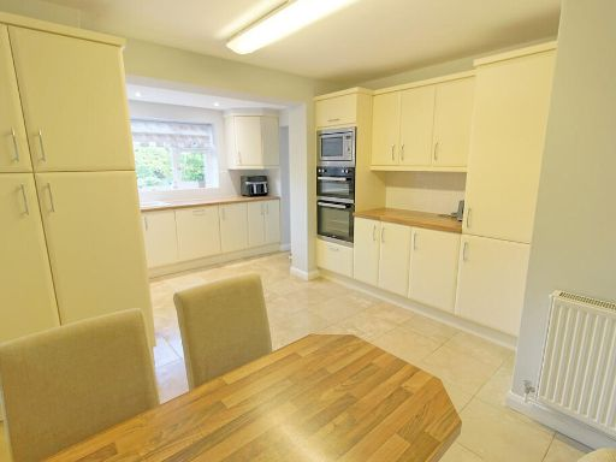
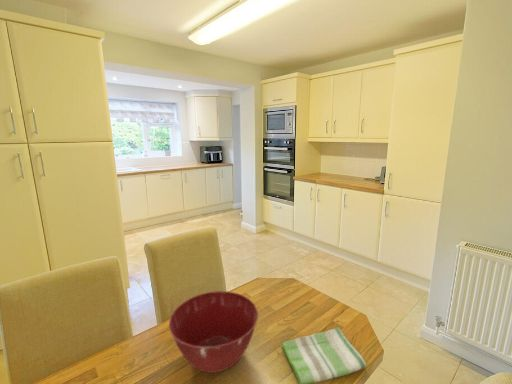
+ mixing bowl (215, 334)
+ dish towel (321, 353)
